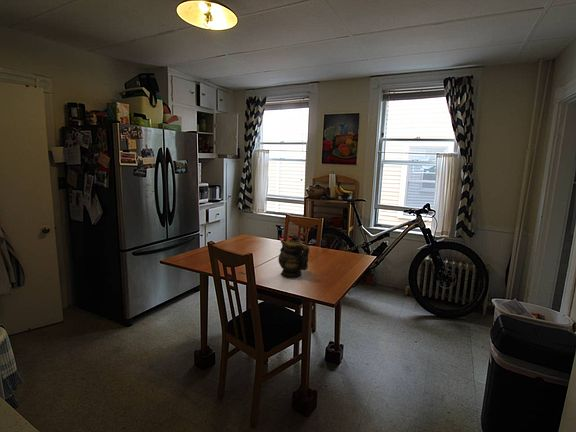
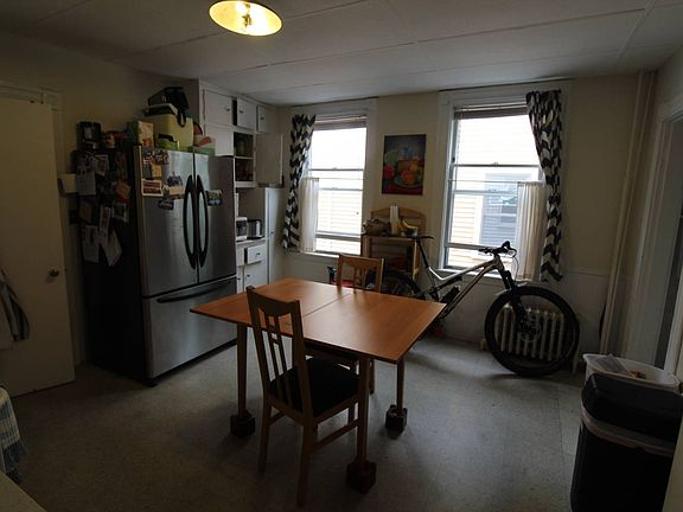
- teapot (293, 254)
